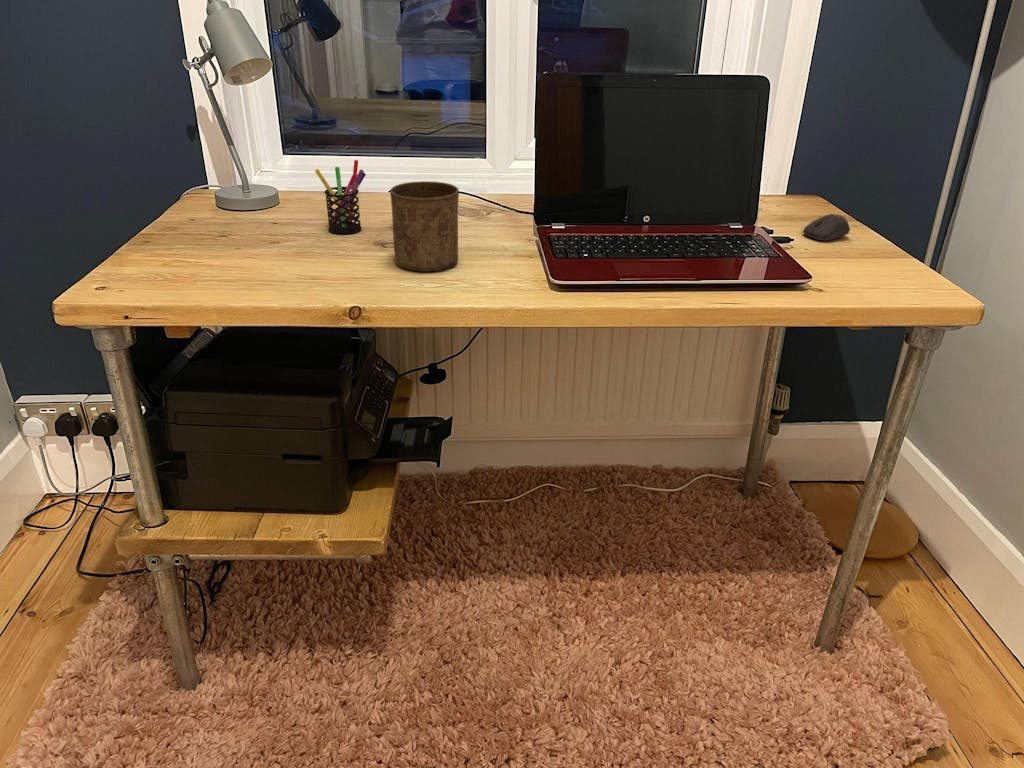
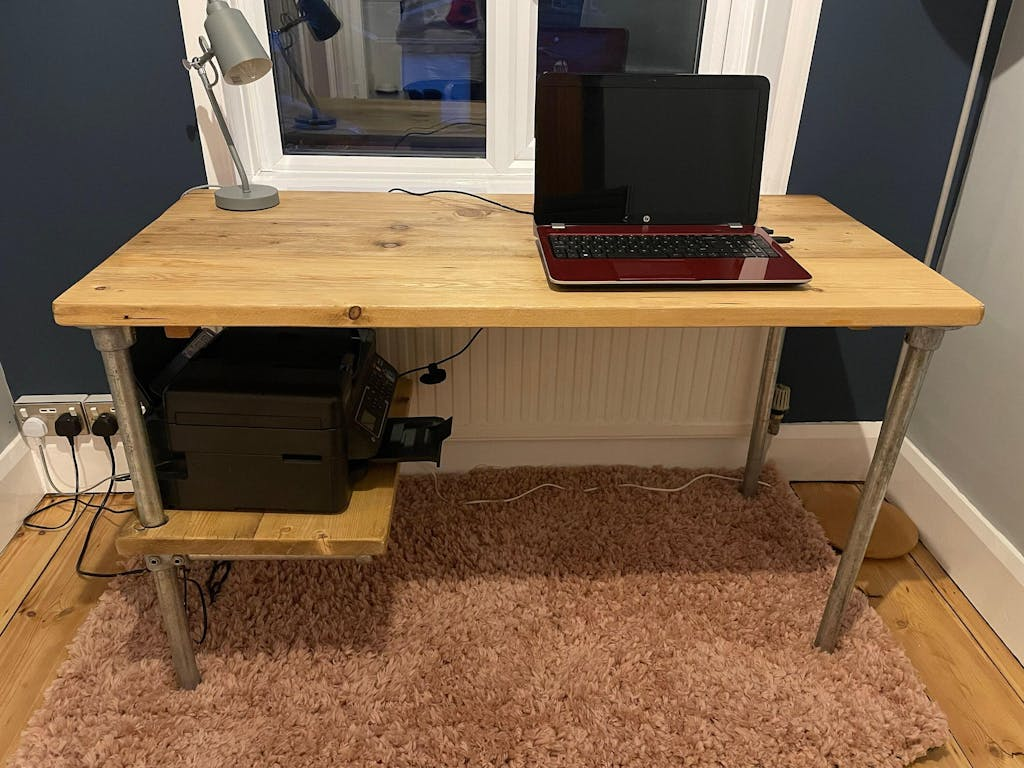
- pen holder (343, 194)
- cup (426, 226)
- computer mouse (828, 225)
